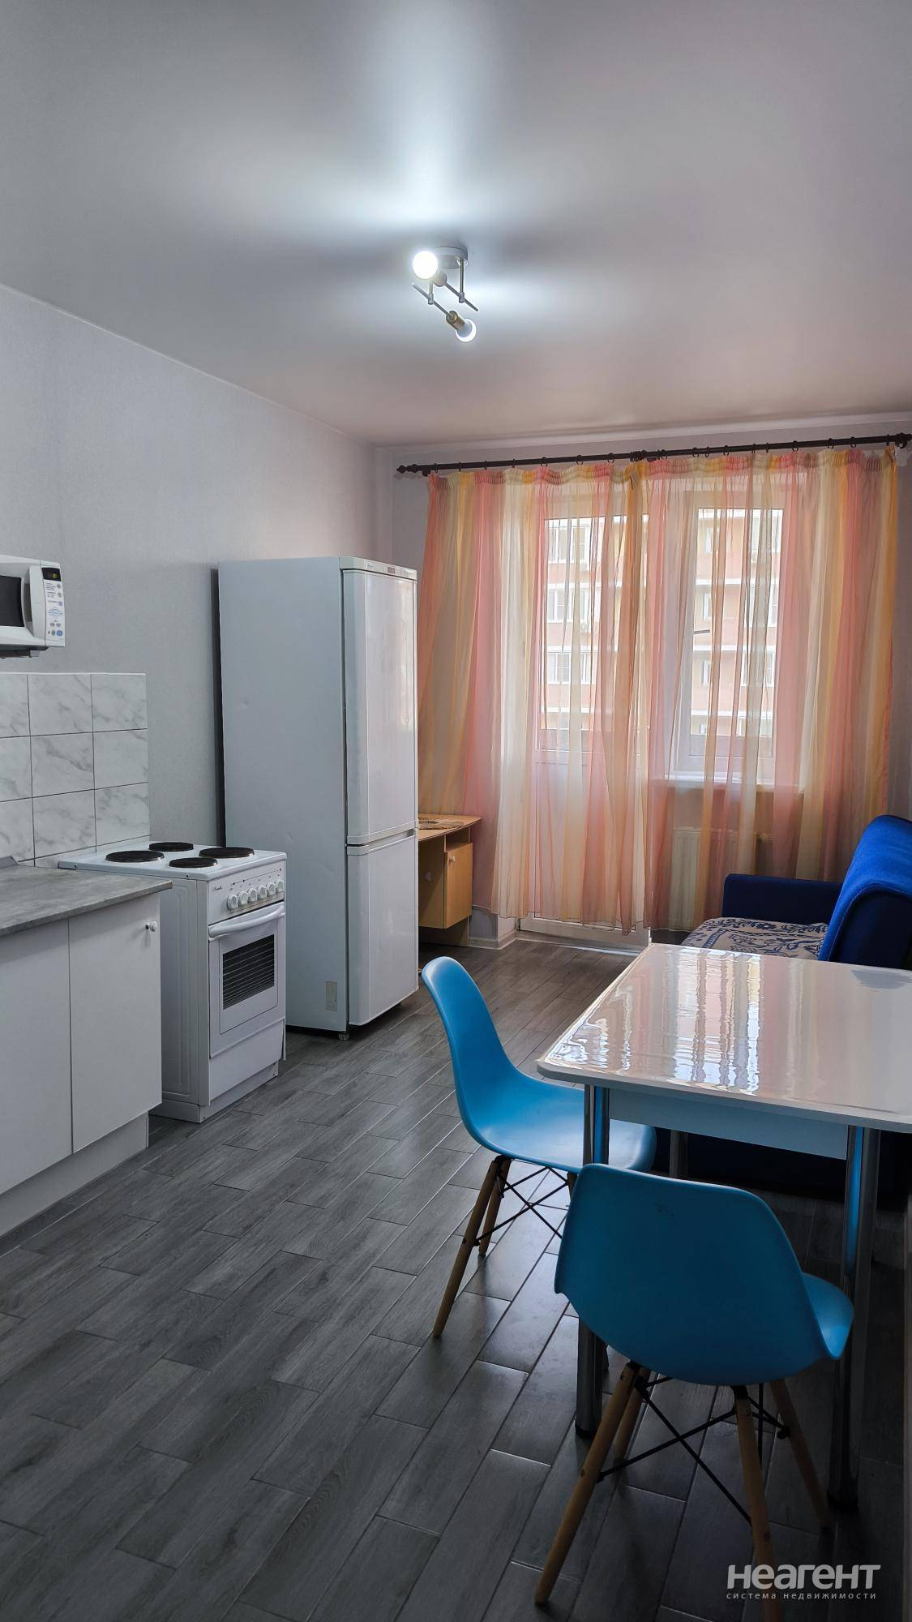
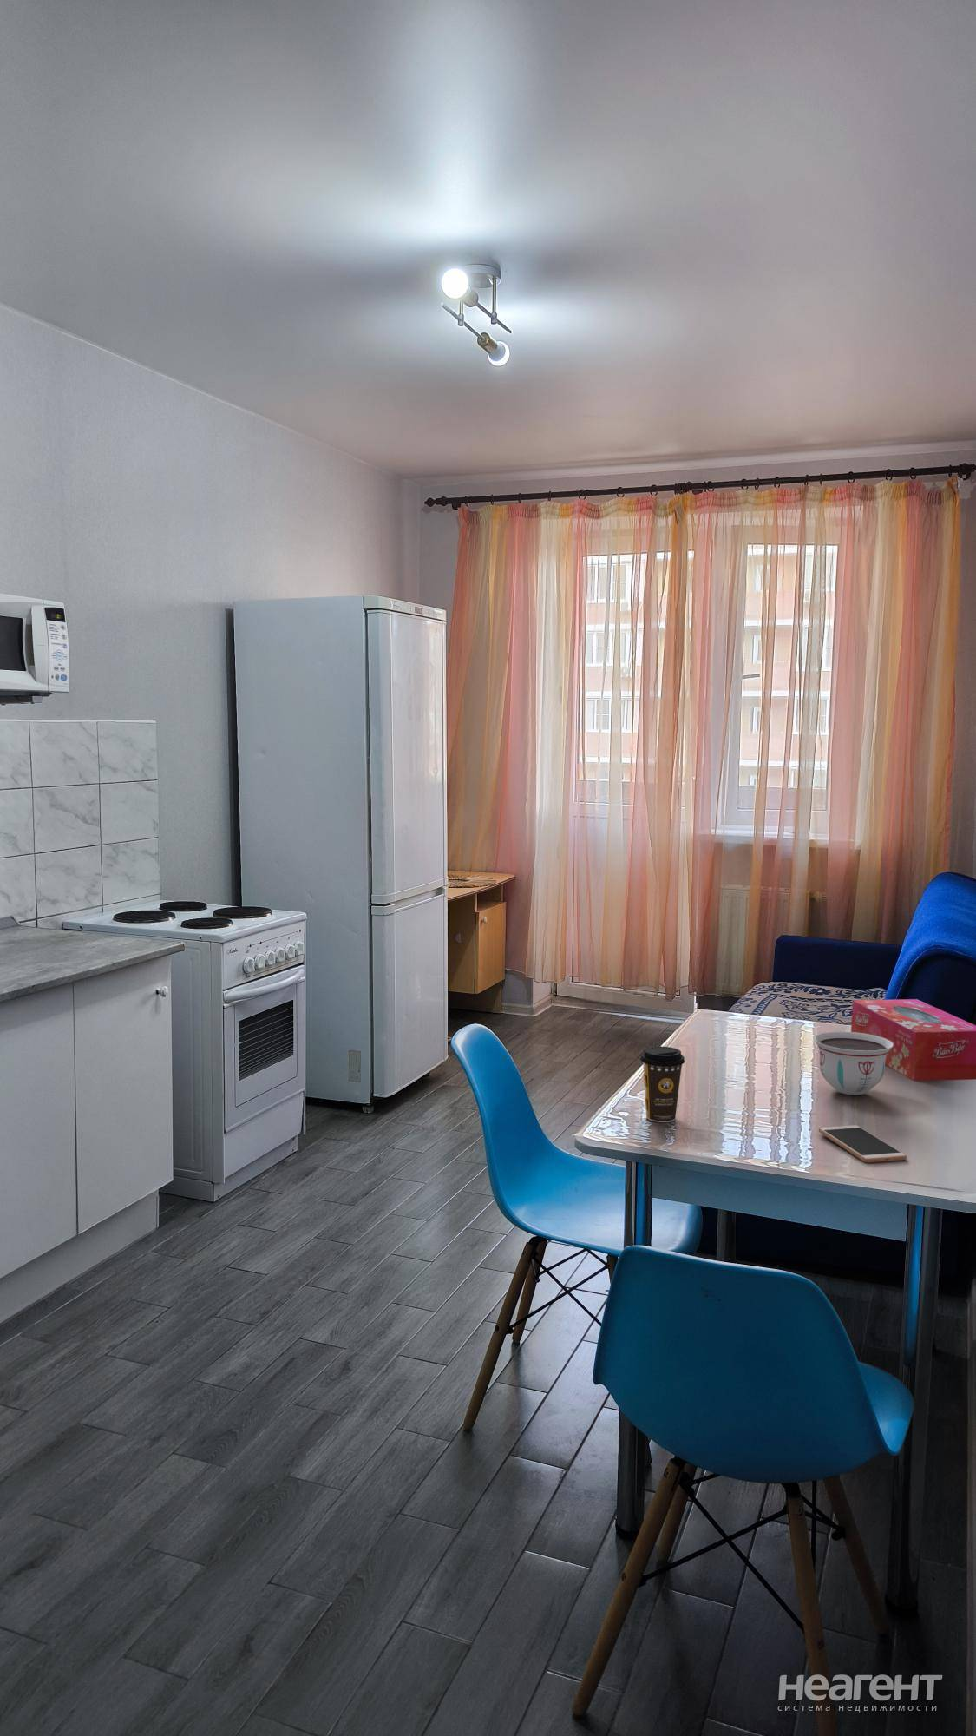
+ bowl (851, 1066)
+ smartphone (860, 1143)
+ coffee cup (661, 1084)
+ tissue box (914, 1037)
